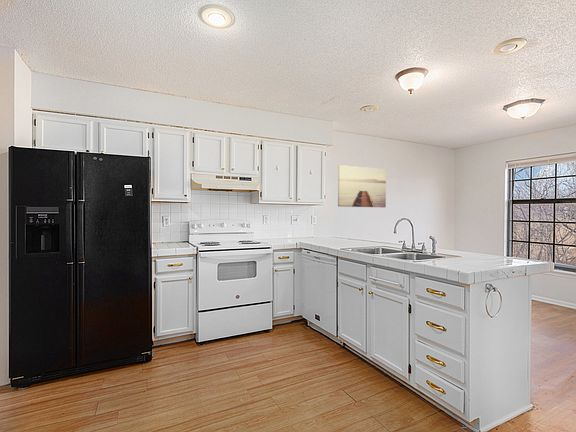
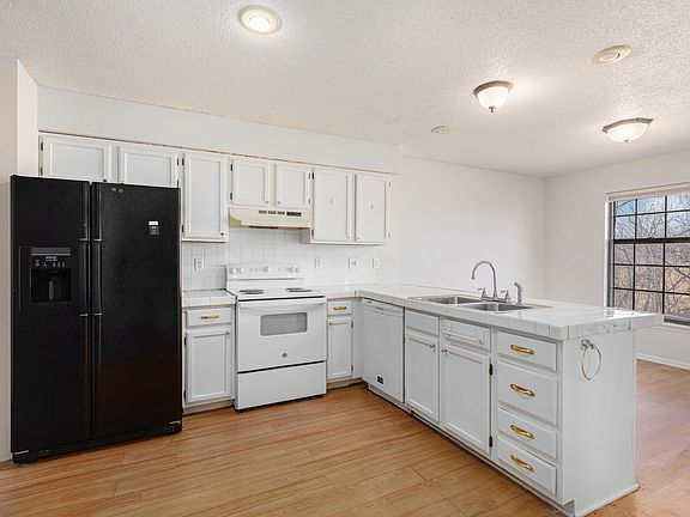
- wall art (362, 187)
